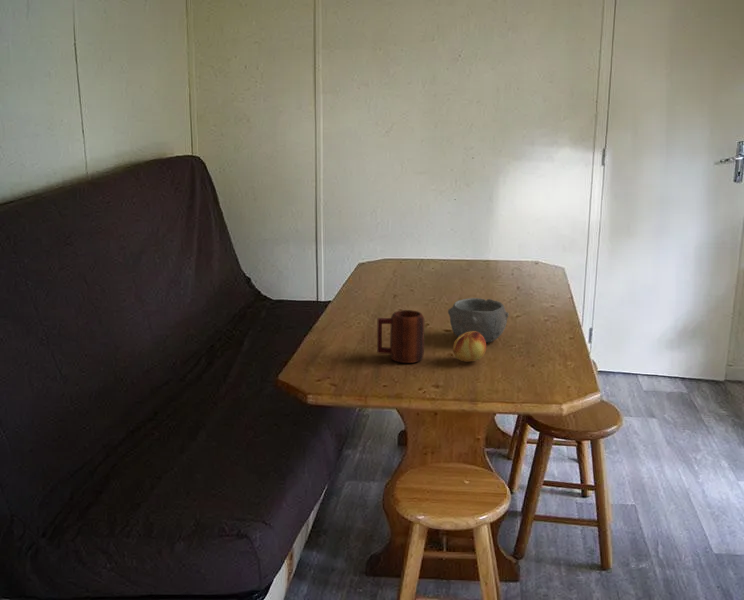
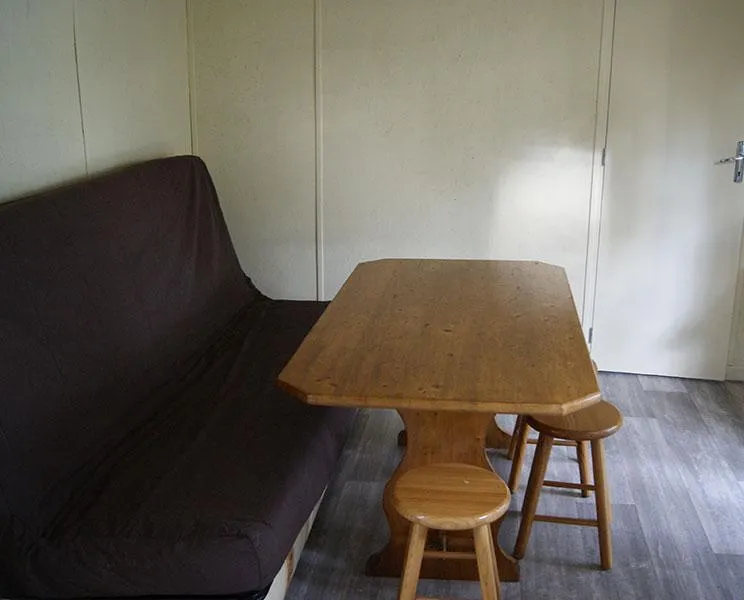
- bowl (478, 321)
- mug (400, 336)
- fruit (470, 346)
